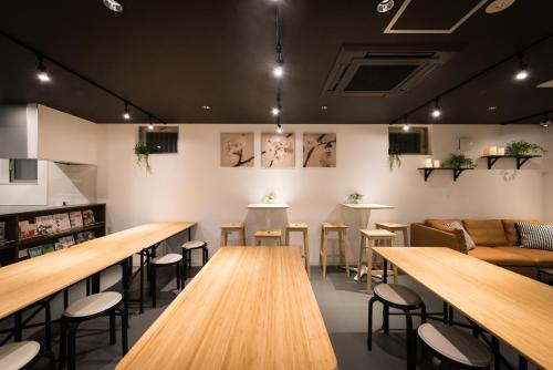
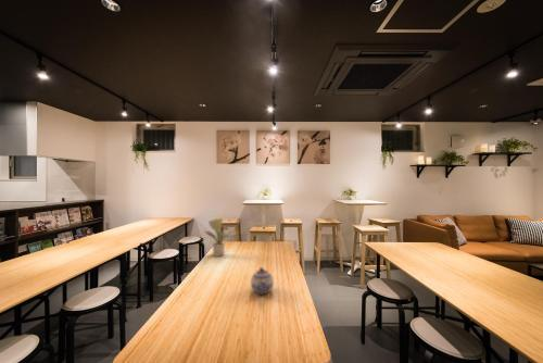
+ potted plant (219, 235)
+ teapot (262, 279)
